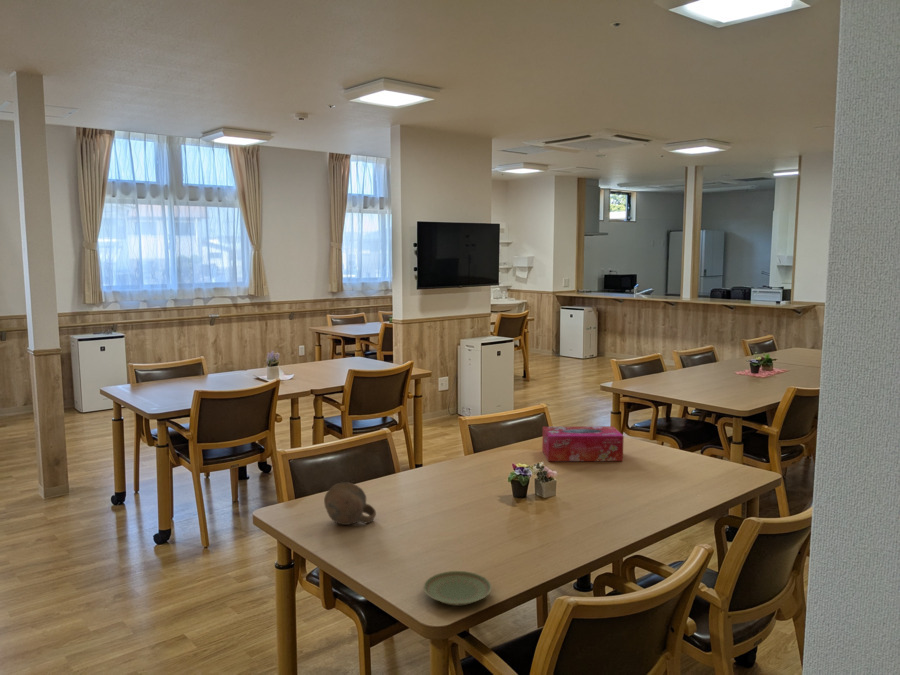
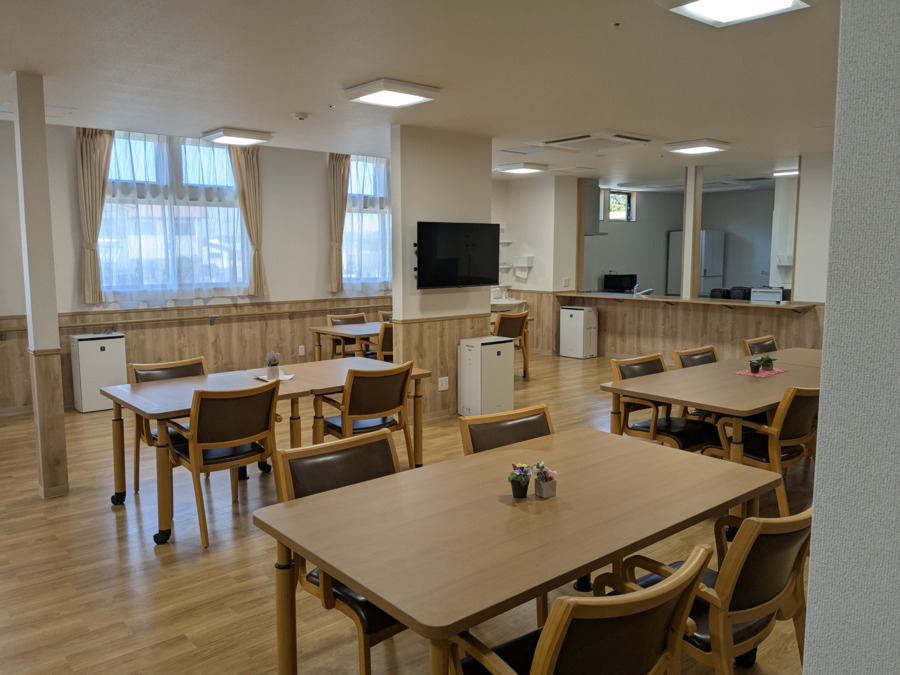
- cup (350, 501)
- tissue box (581, 443)
- plate (457, 590)
